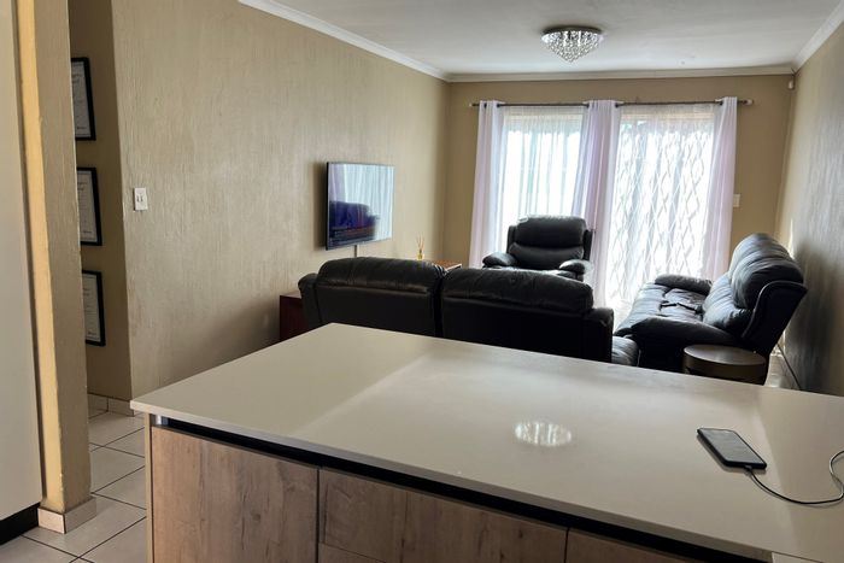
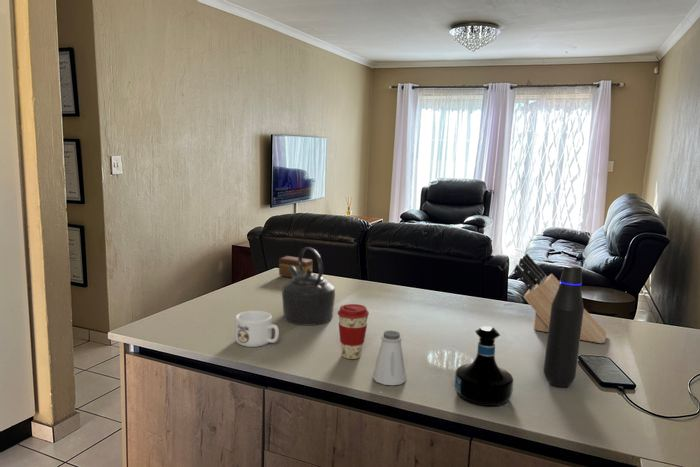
+ kettle (304, 280)
+ saltshaker (390, 355)
+ water bottle (564, 326)
+ mug (258, 330)
+ knife block (555, 294)
+ coffee cup (352, 331)
+ tea box (295, 267)
+ tequila bottle (485, 361)
